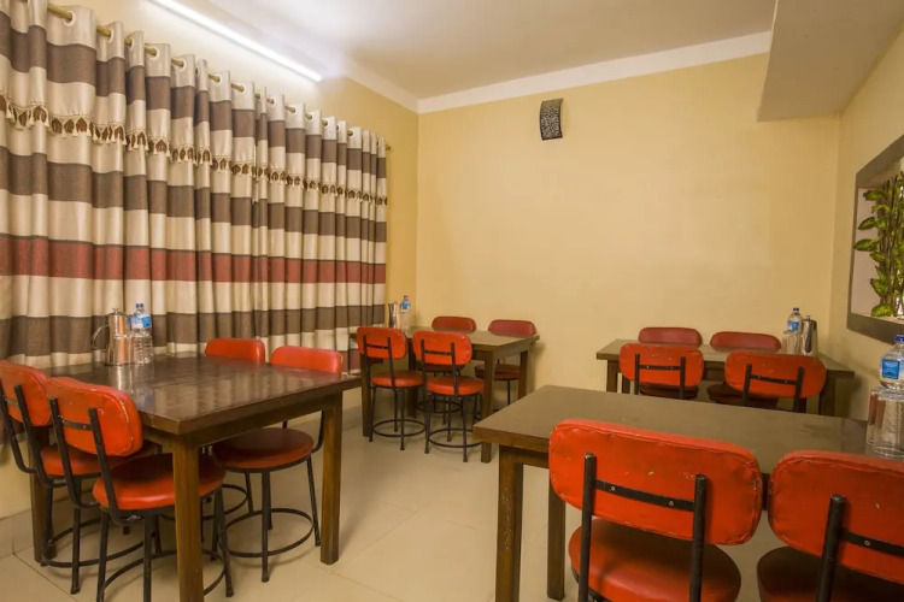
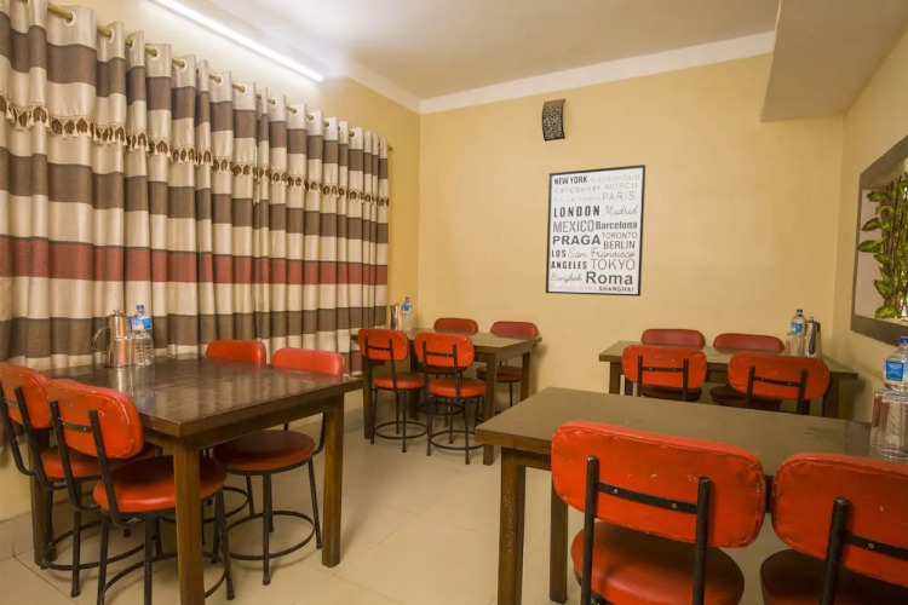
+ wall art (593, 232)
